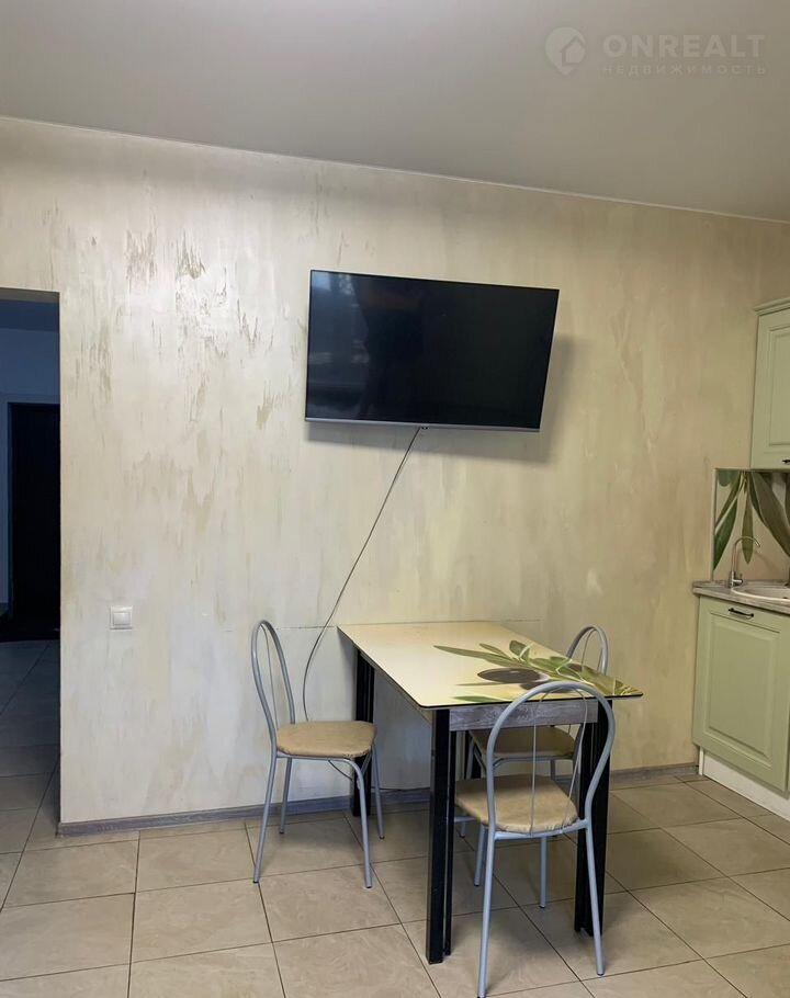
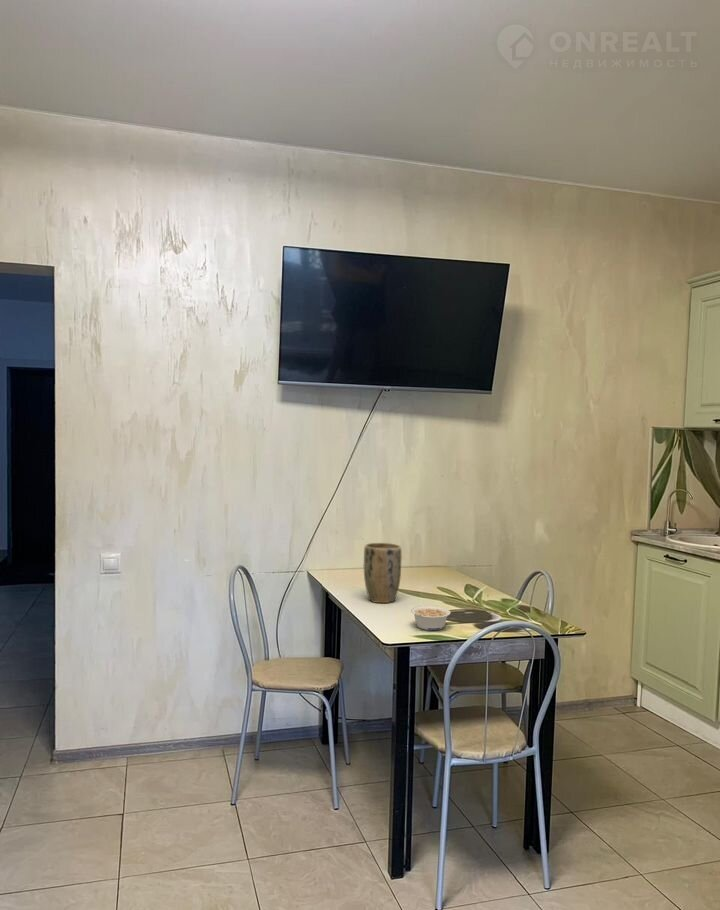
+ plant pot (382, 572)
+ legume (430, 617)
